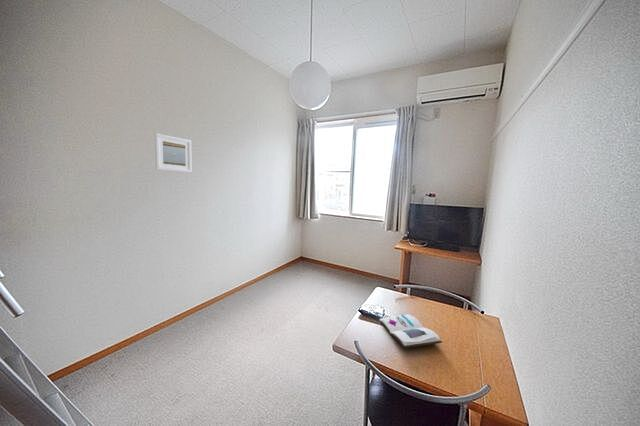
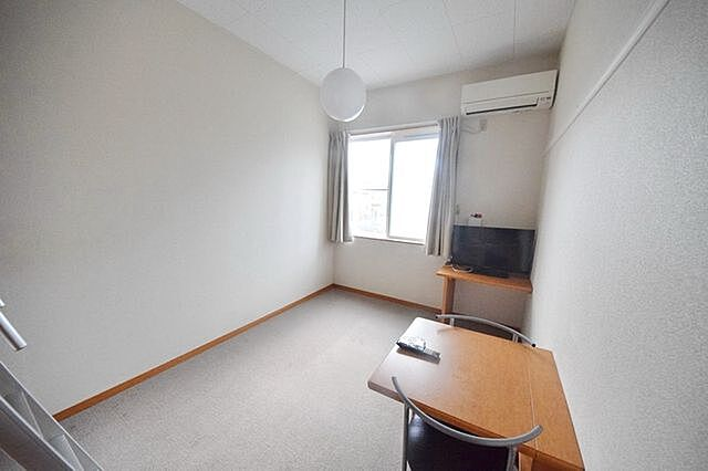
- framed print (174, 154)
- book (407, 328)
